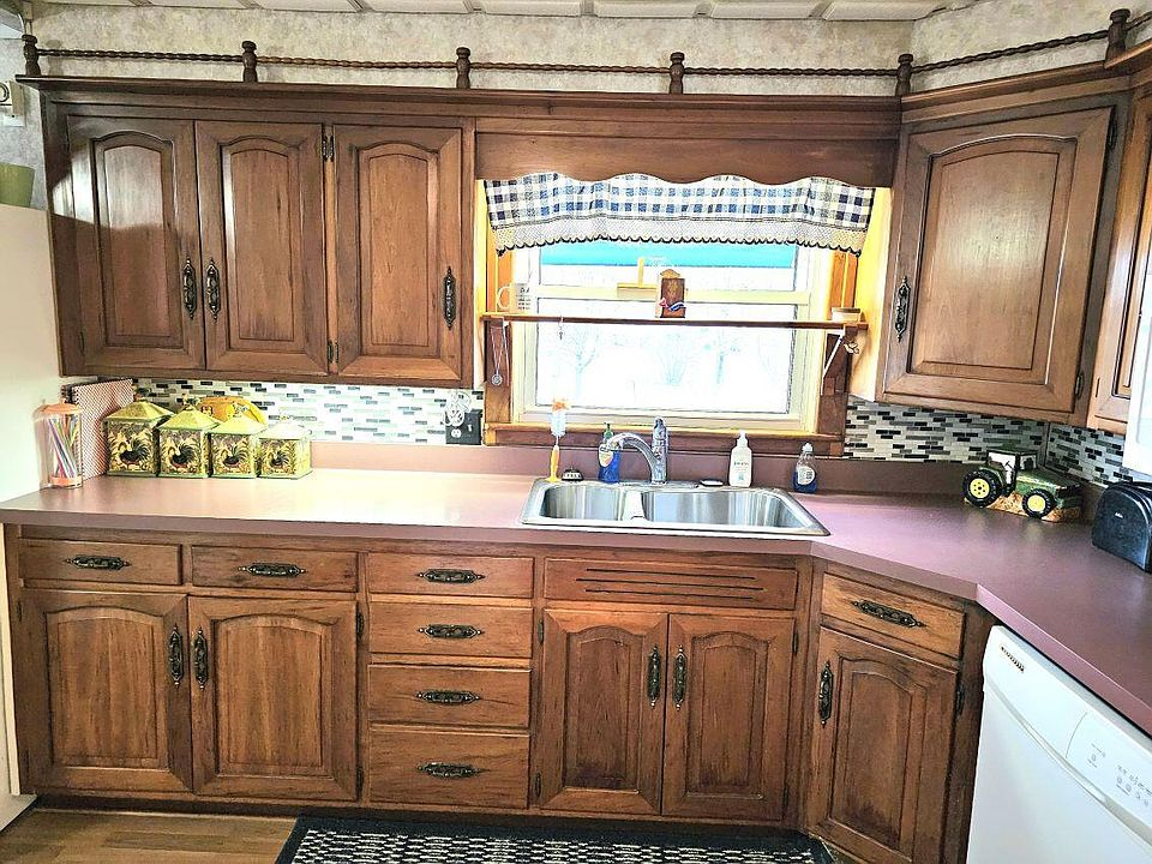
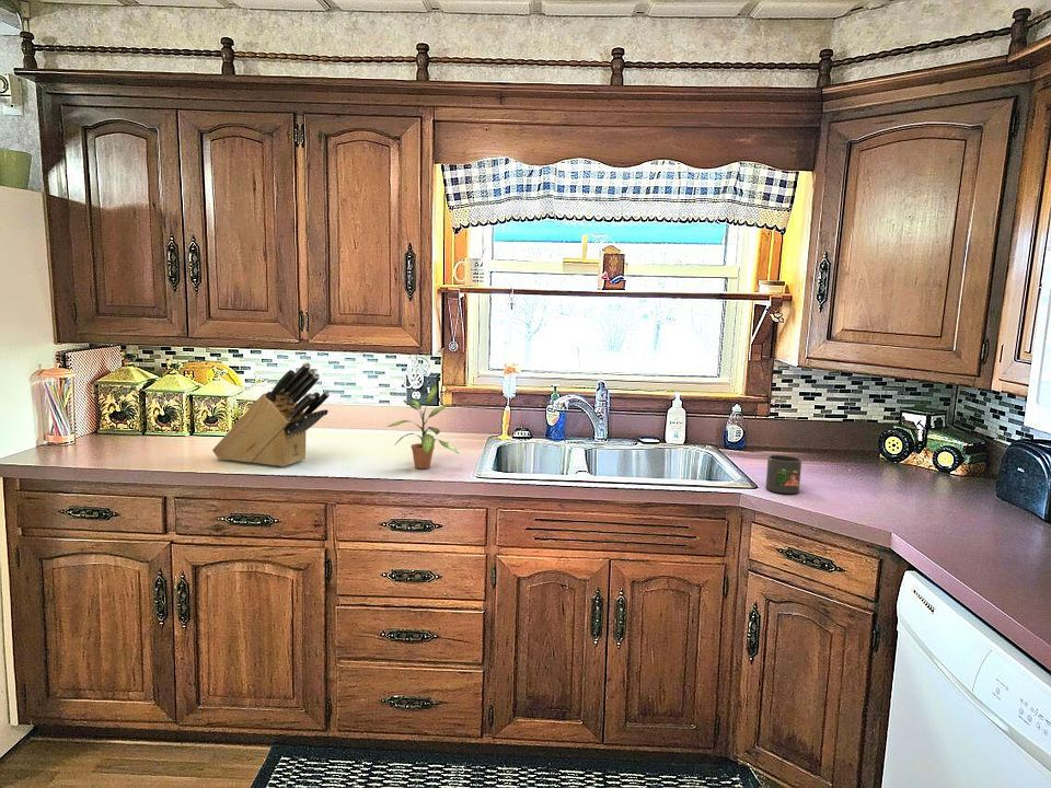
+ mug (781, 472)
+ knife block (272, 412)
+ potted plant (430, 427)
